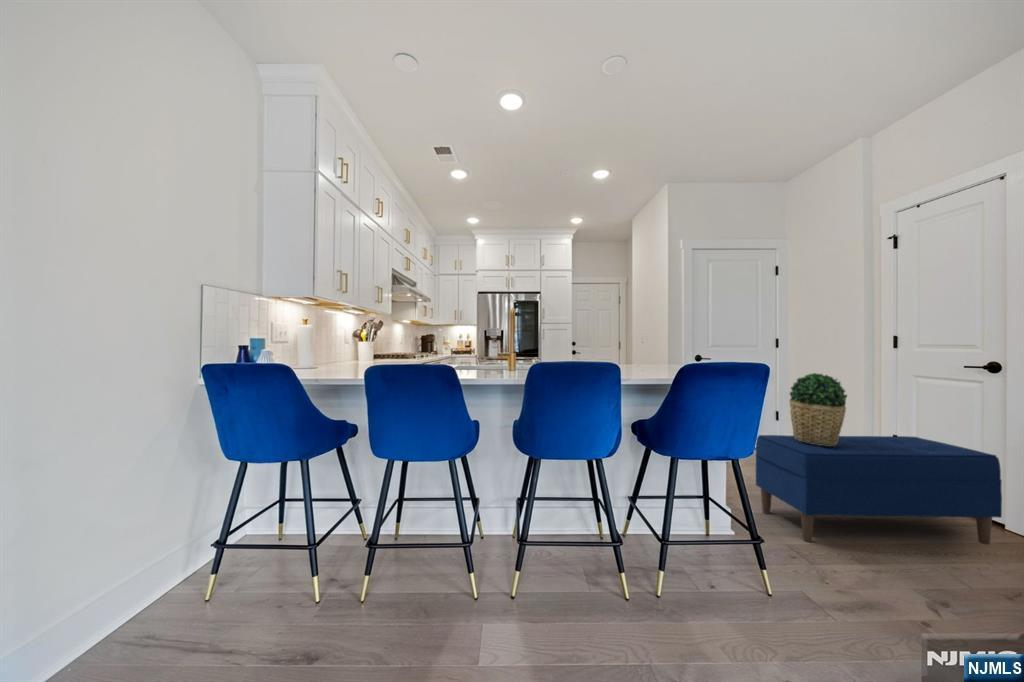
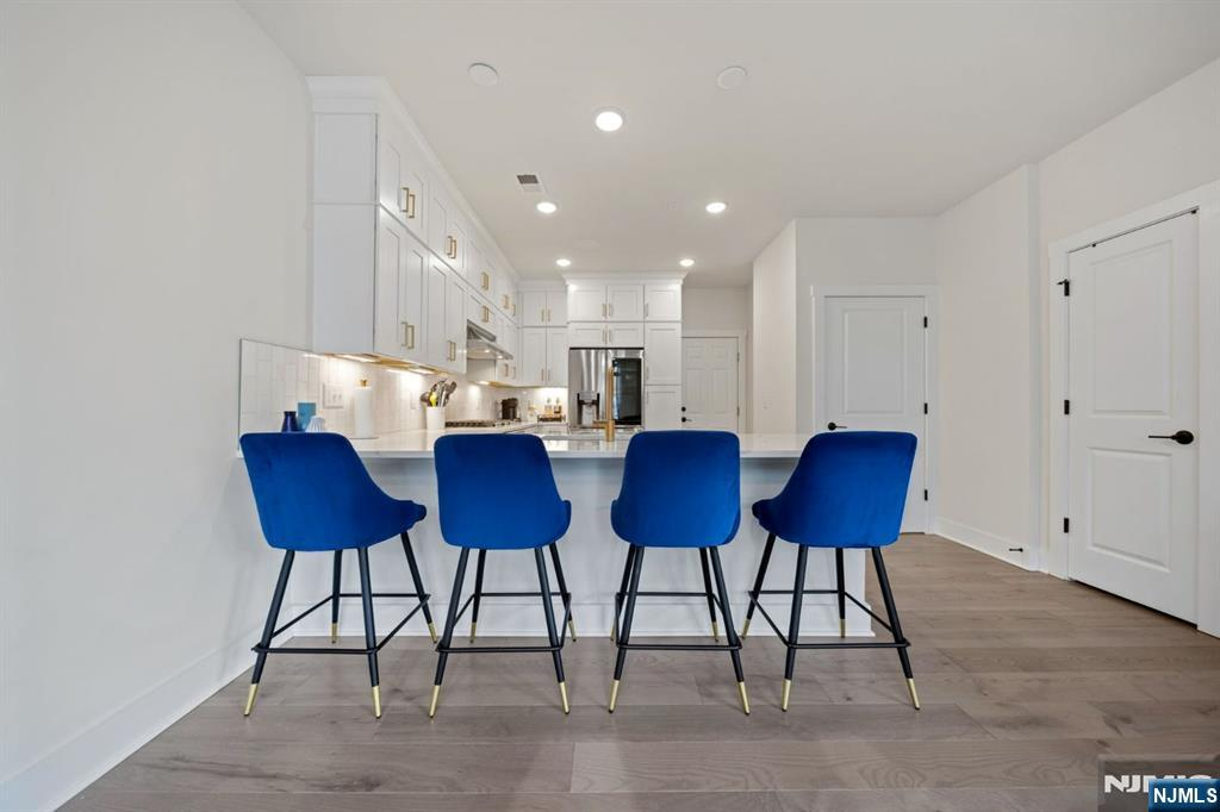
- bench (866, 485)
- potted plant (814, 408)
